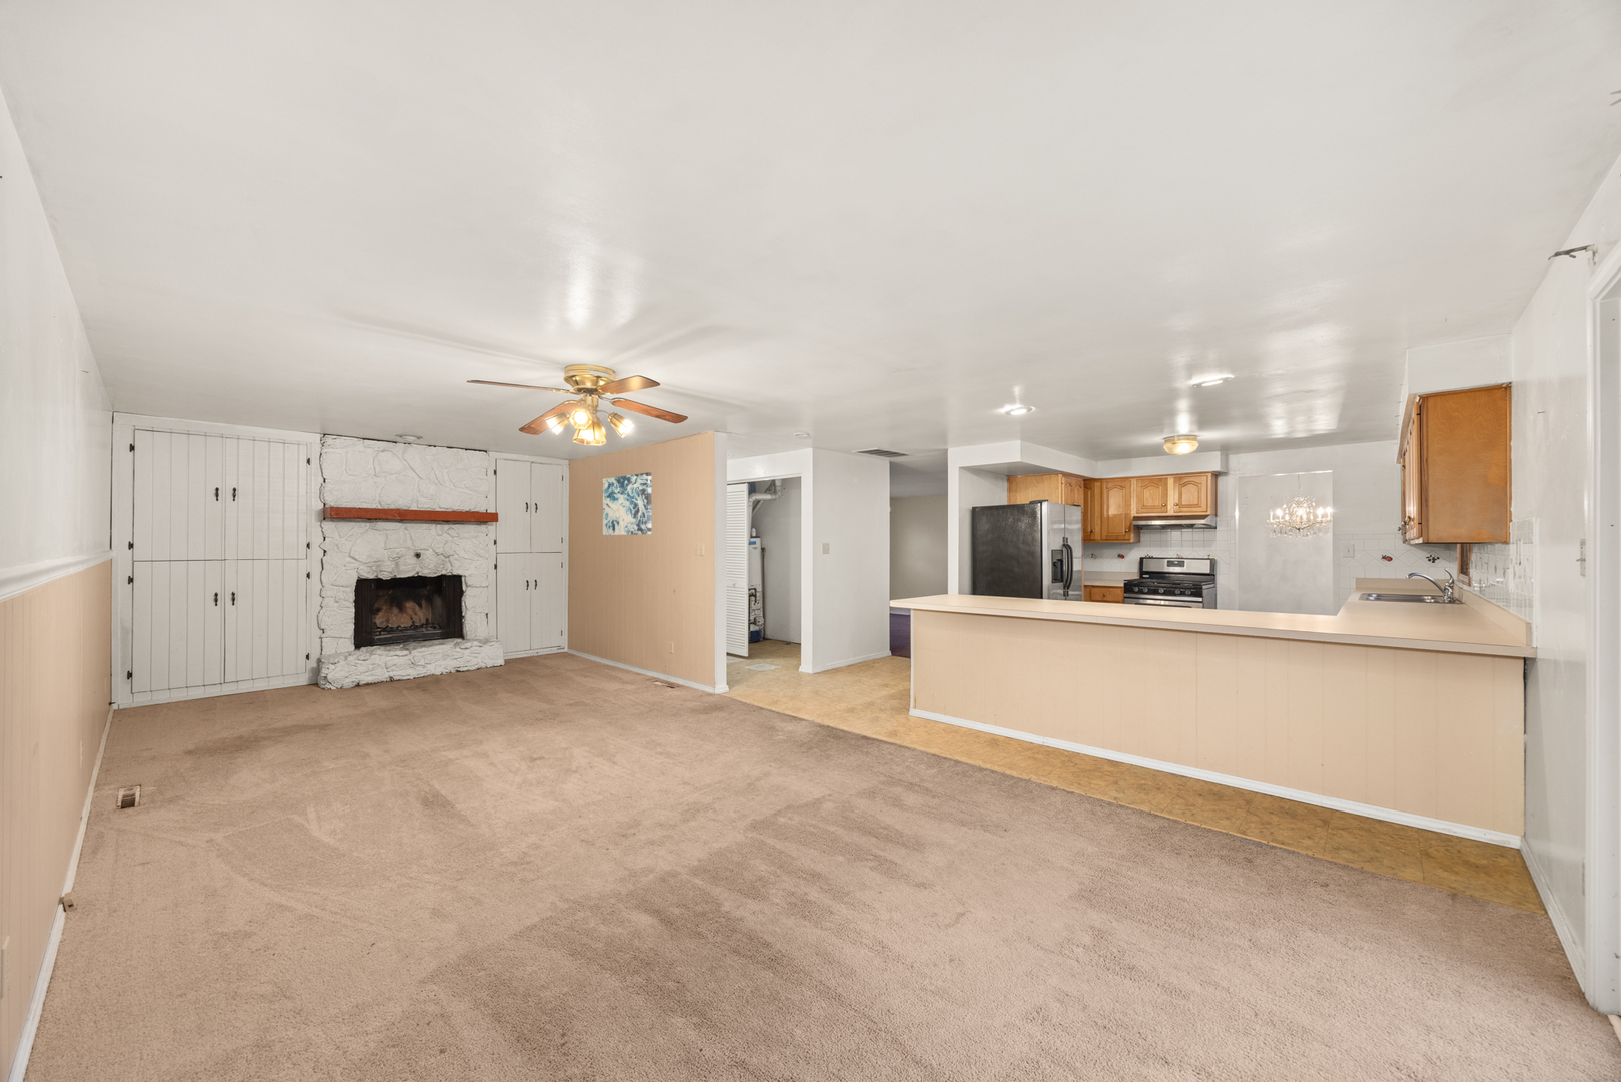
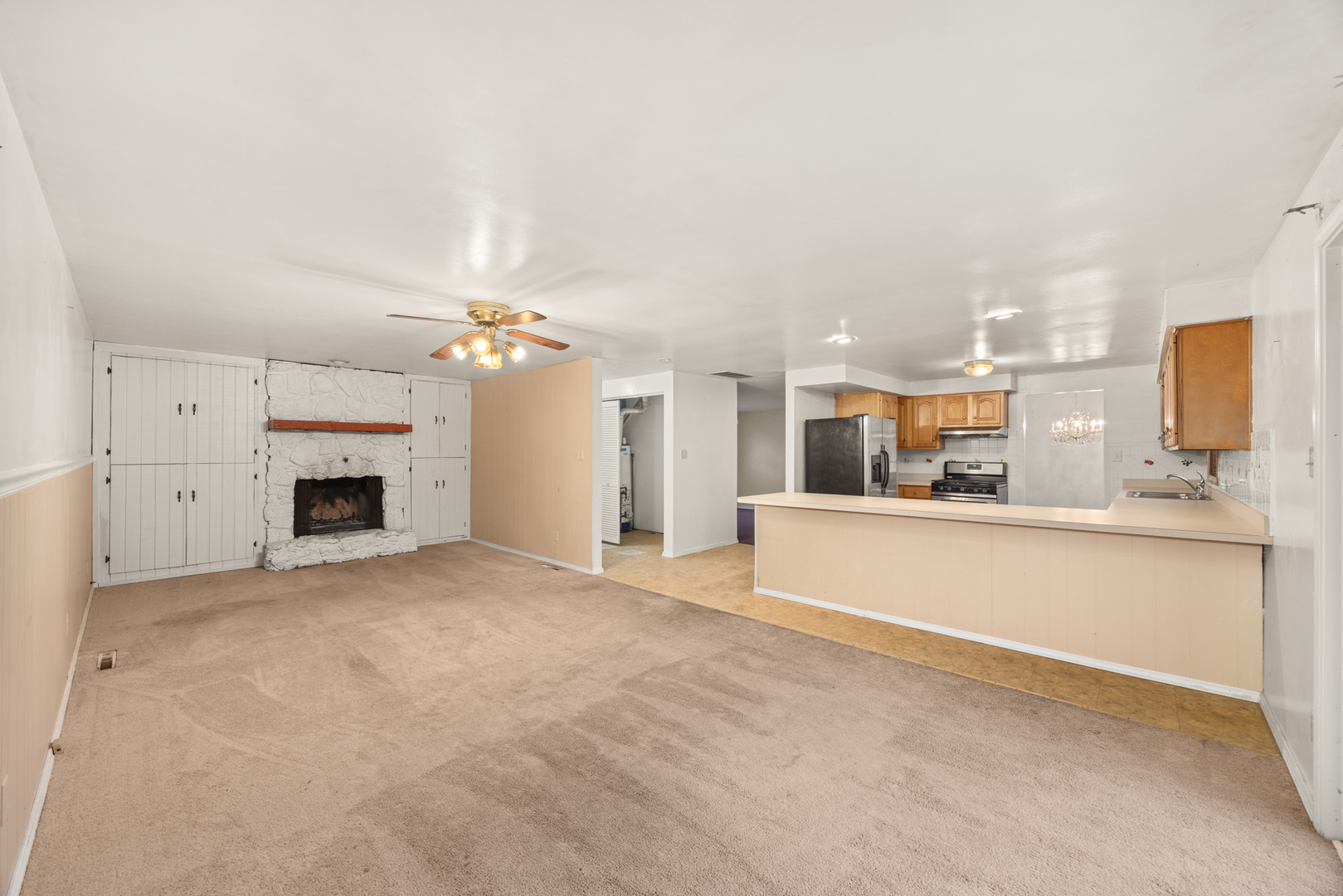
- wall art (625, 505)
